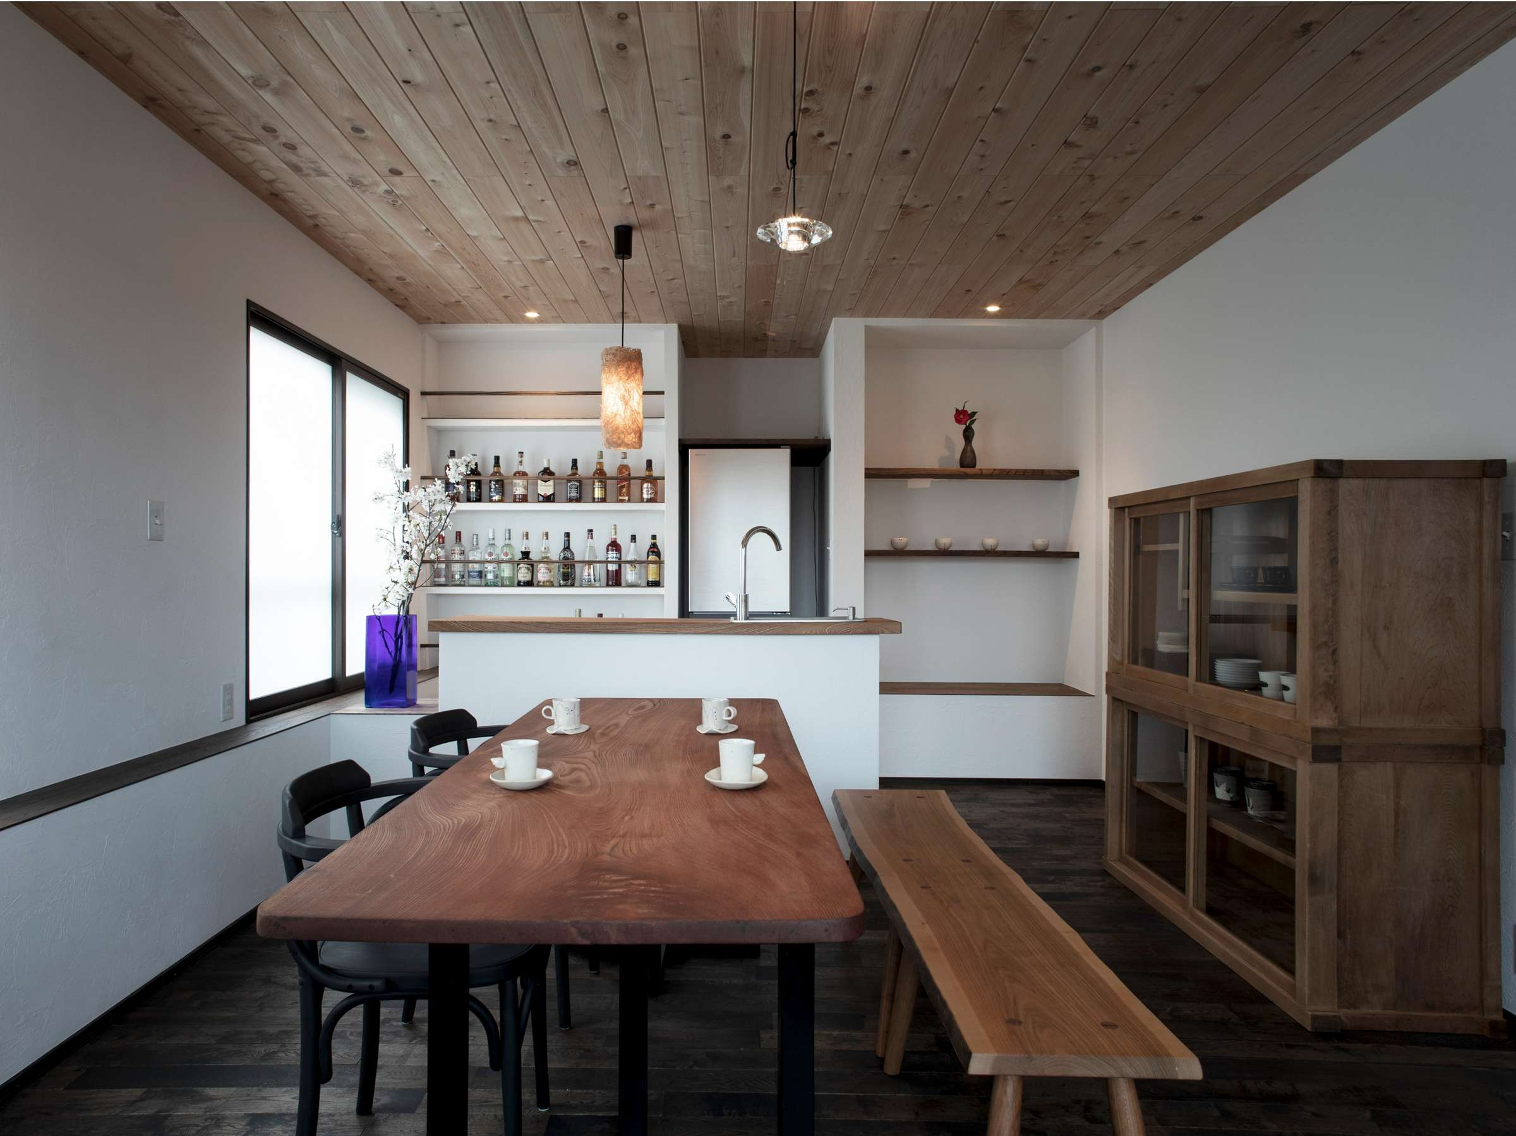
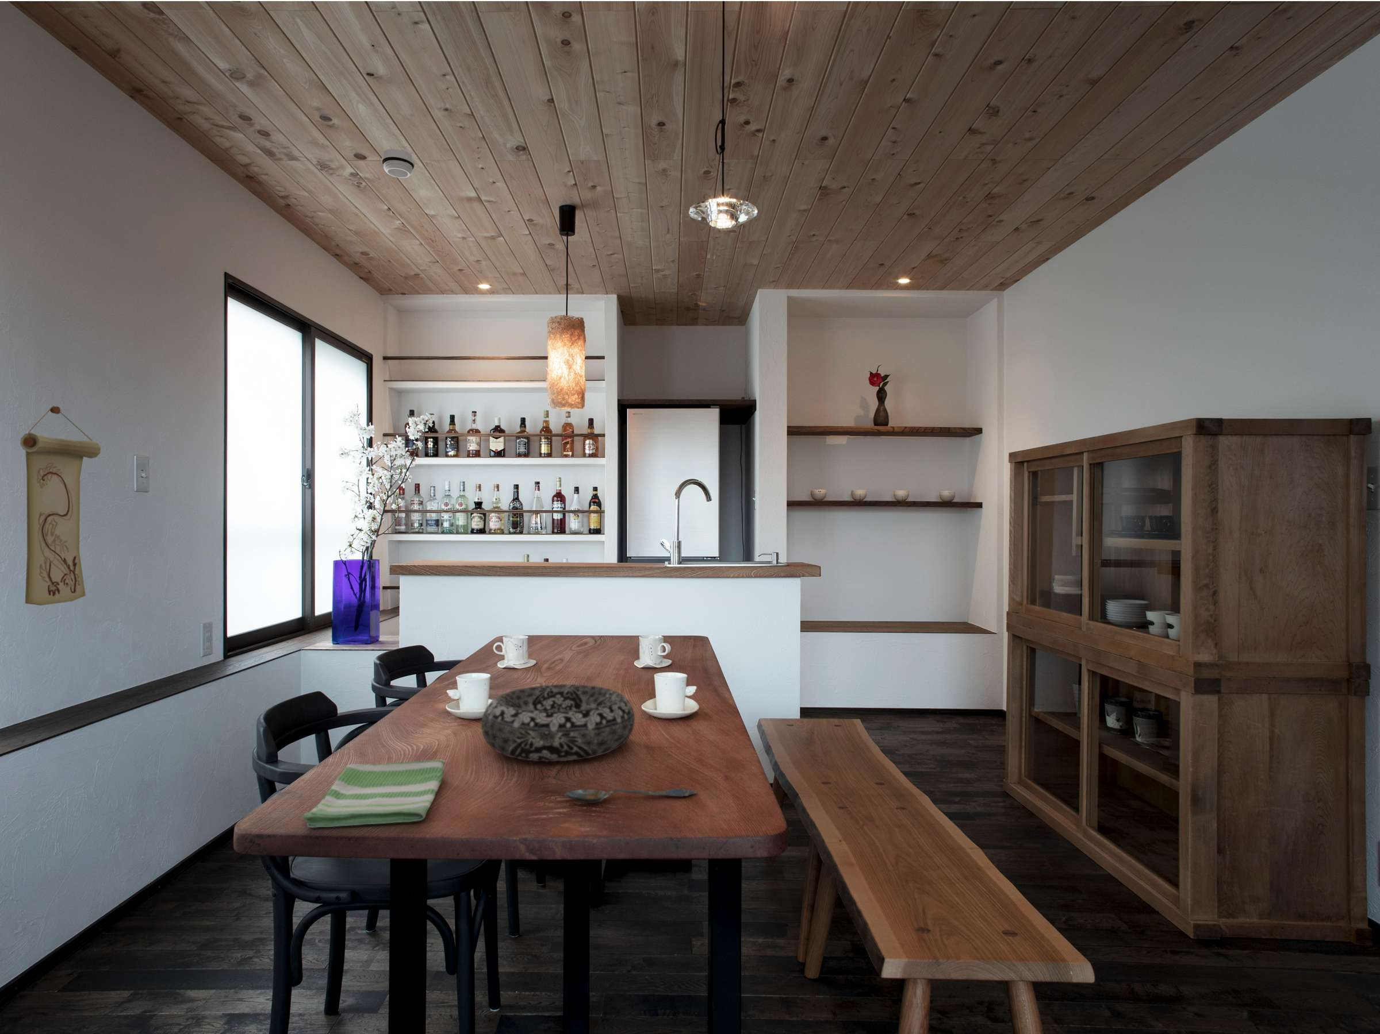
+ wall scroll (62, 504)
+ decorative bowl (559, 721)
+ spoon (631, 793)
+ dish towel (381, 790)
+ smoke detector (398, 164)
